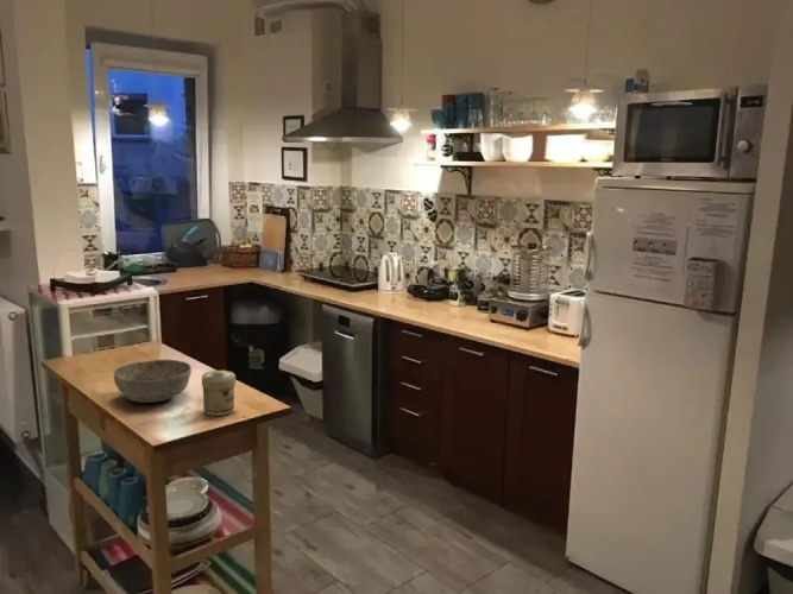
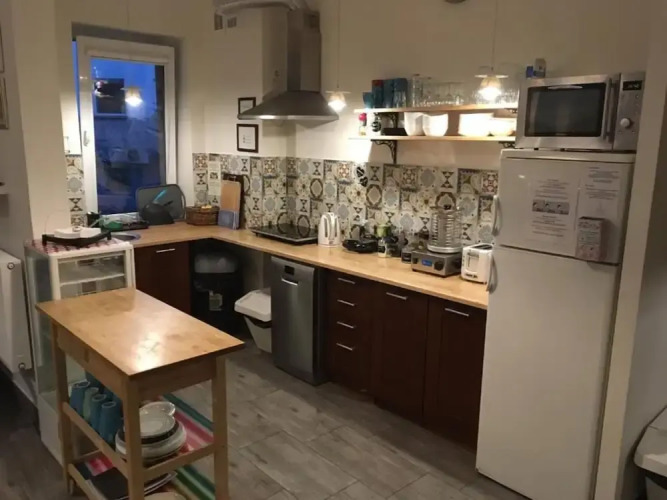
- bowl (153, 383)
- jar (219, 392)
